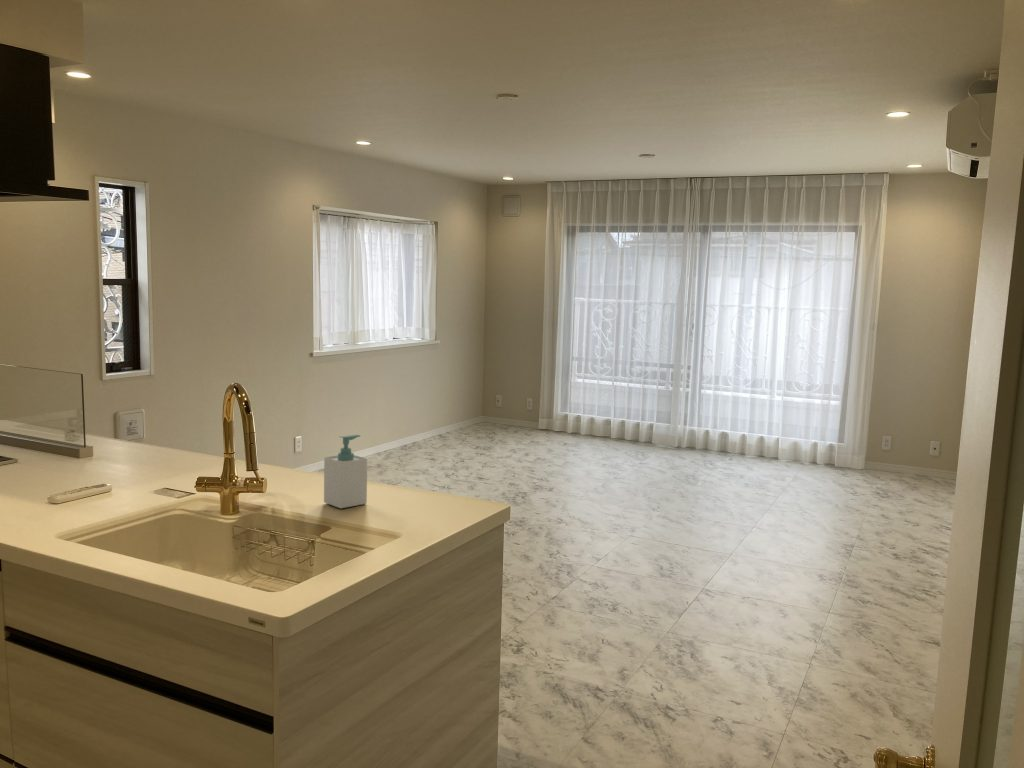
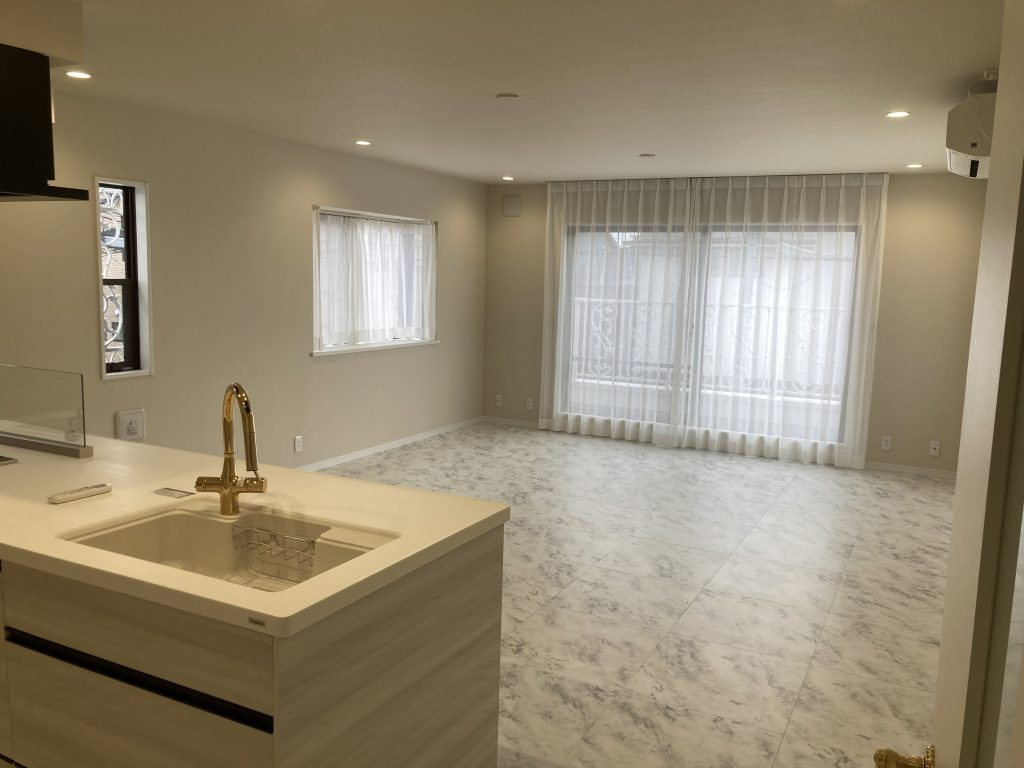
- soap bottle (345, 469)
